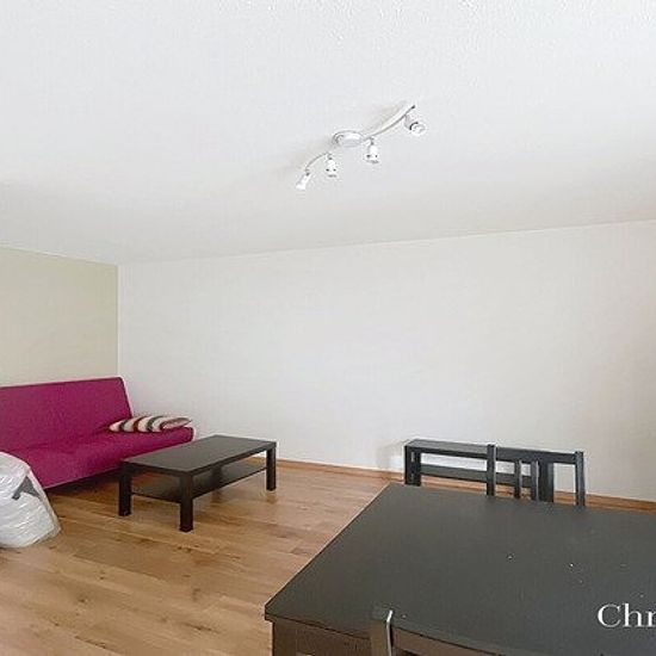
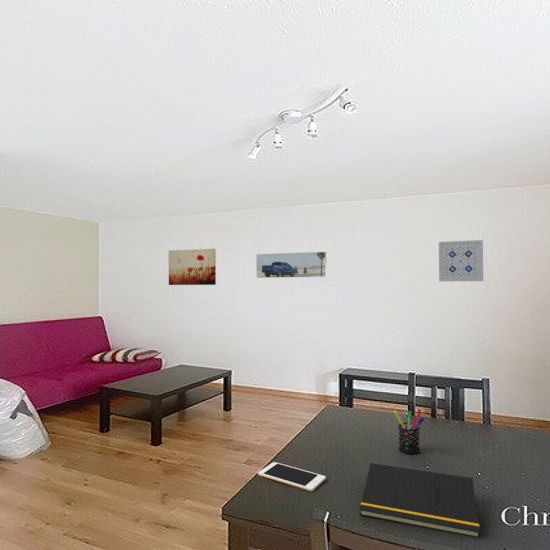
+ notepad (418, 495)
+ wall art (460, 261)
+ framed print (290, 265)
+ wall art (191, 267)
+ pen holder (410, 428)
+ cell phone (291, 475)
